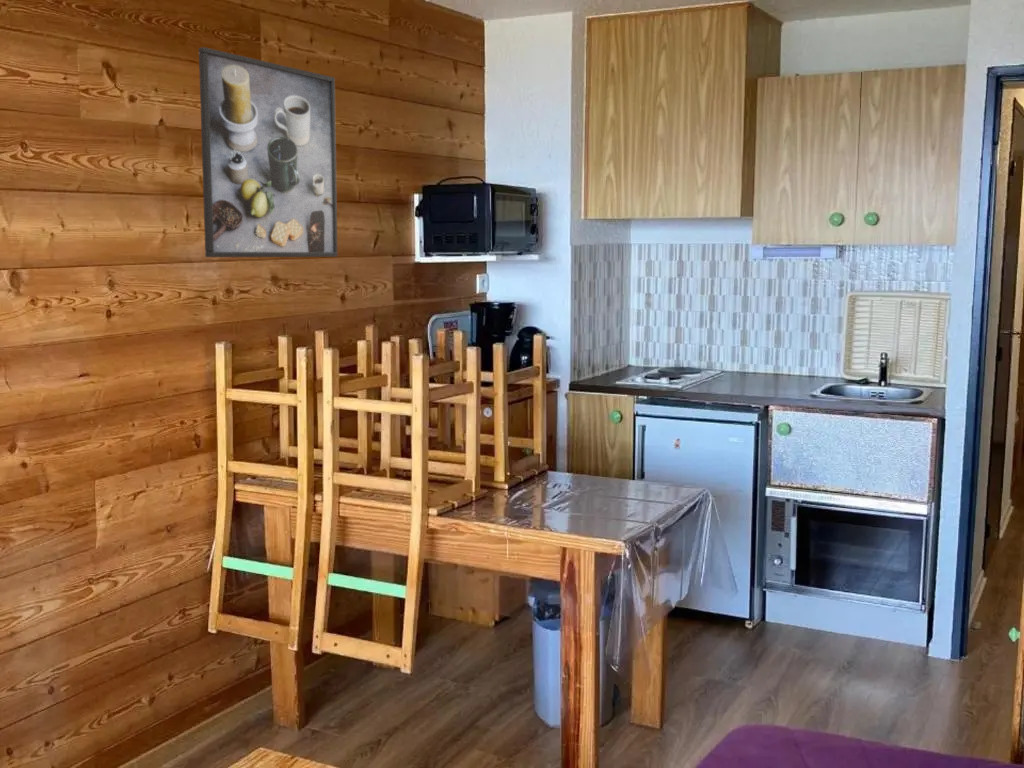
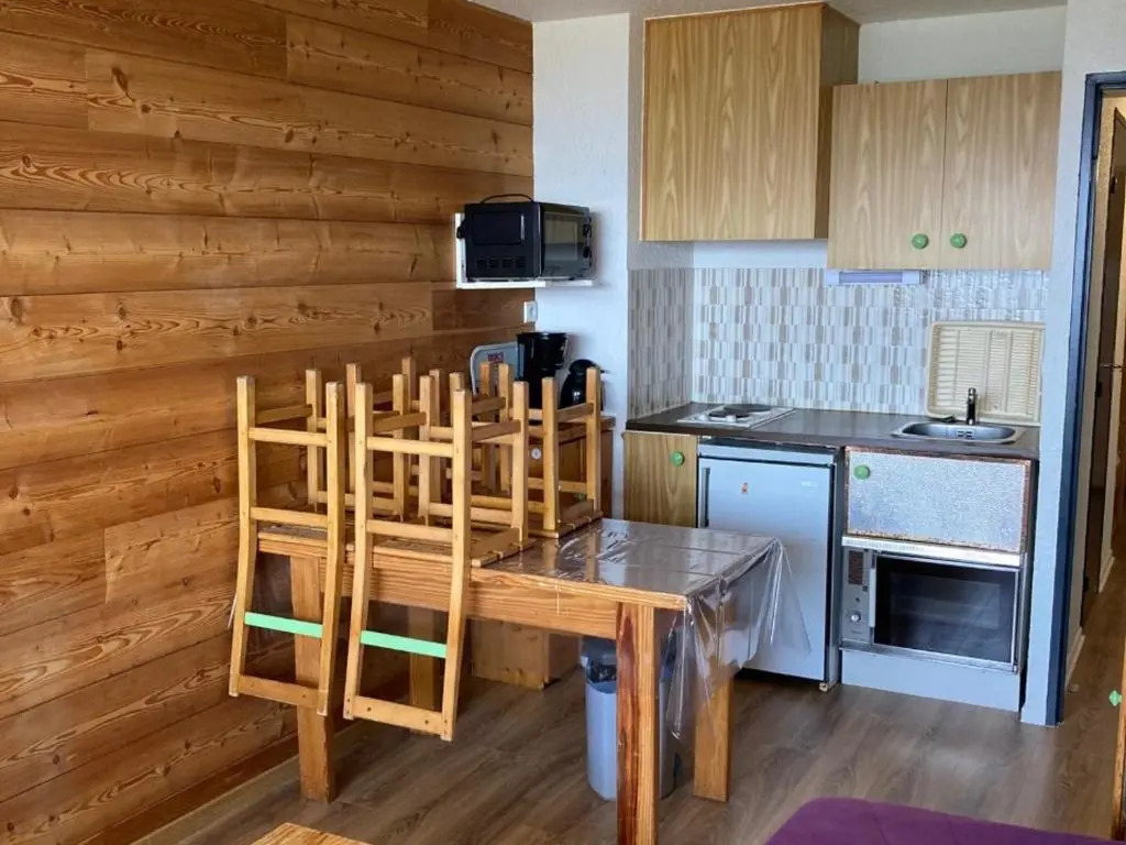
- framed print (274, 161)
